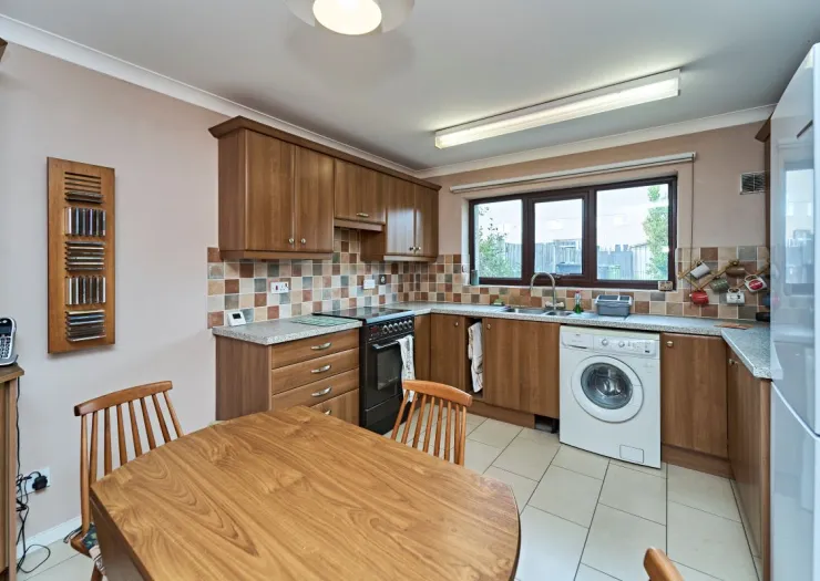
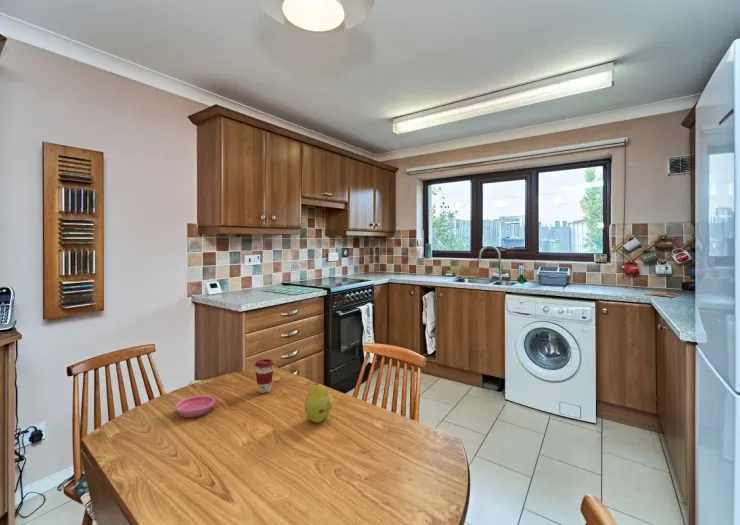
+ fruit (318, 402)
+ coffee cup (264, 375)
+ saucer (195, 406)
